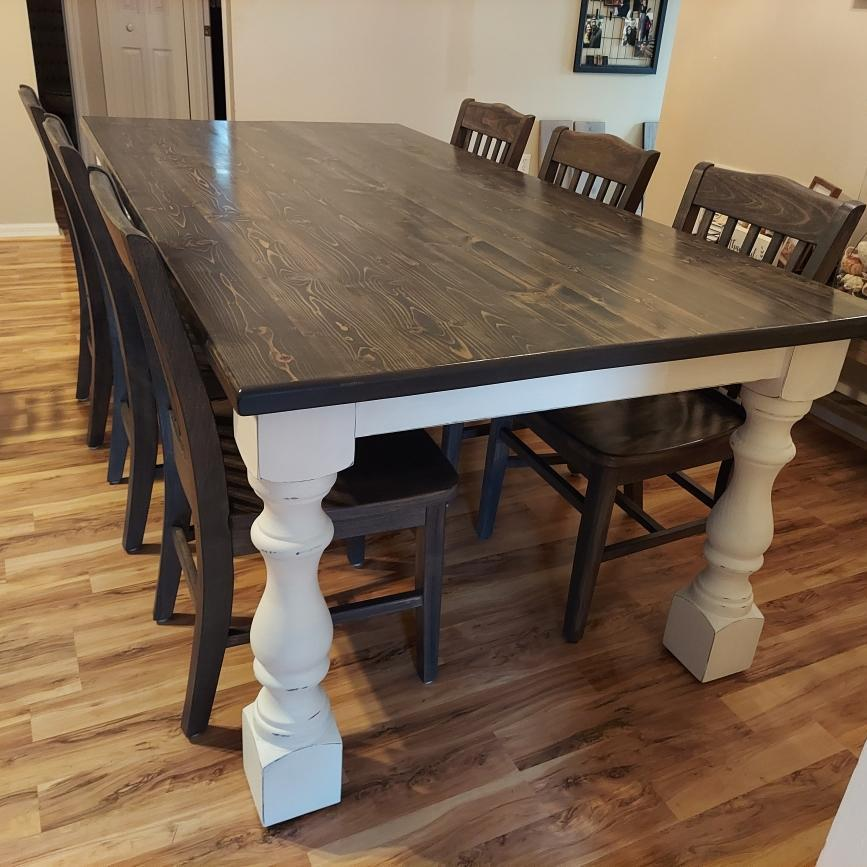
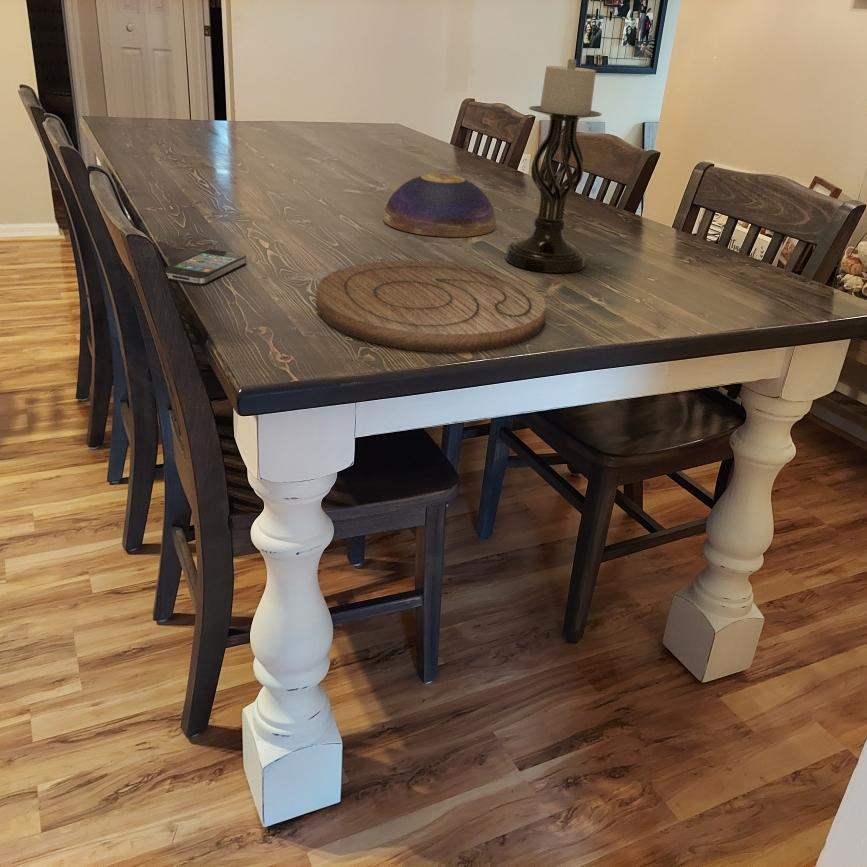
+ decorative bowl (441, 198)
+ smartphone (206, 266)
+ candle holder (559, 168)
+ cutting board (431, 301)
